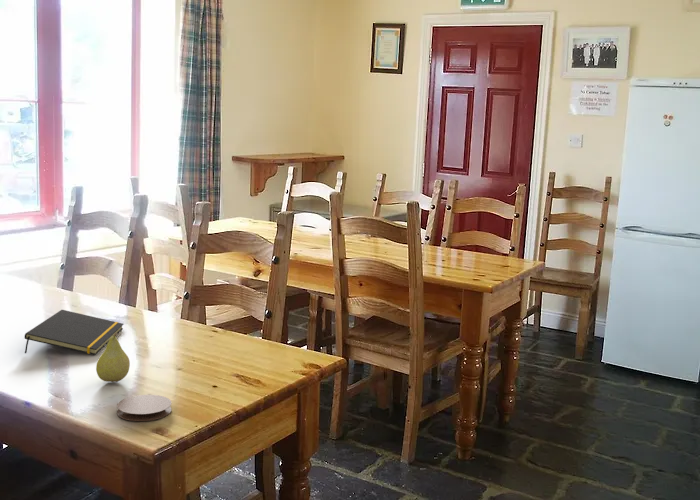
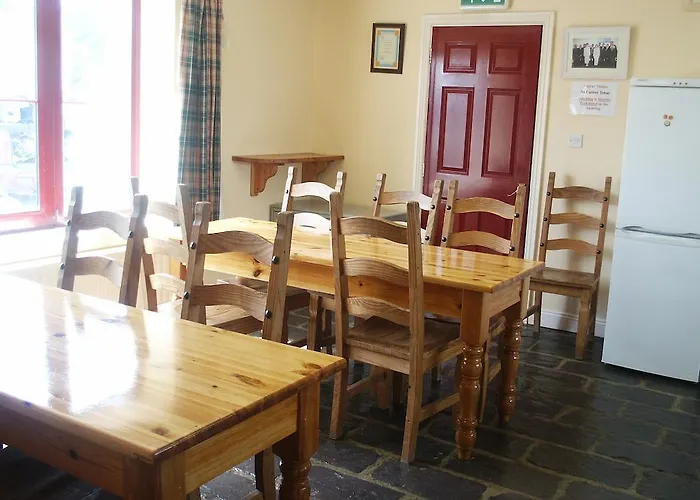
- fruit (113, 355)
- coaster (144, 407)
- notepad (77, 330)
